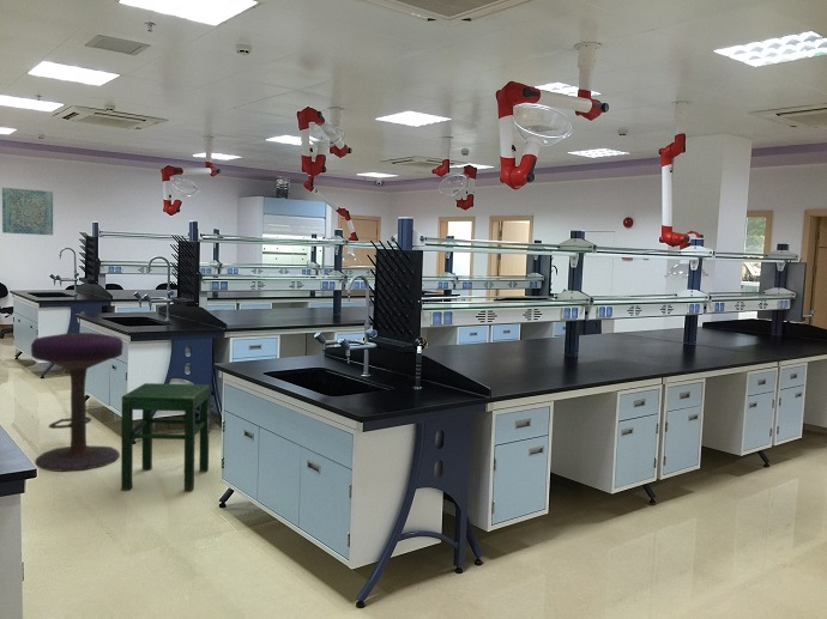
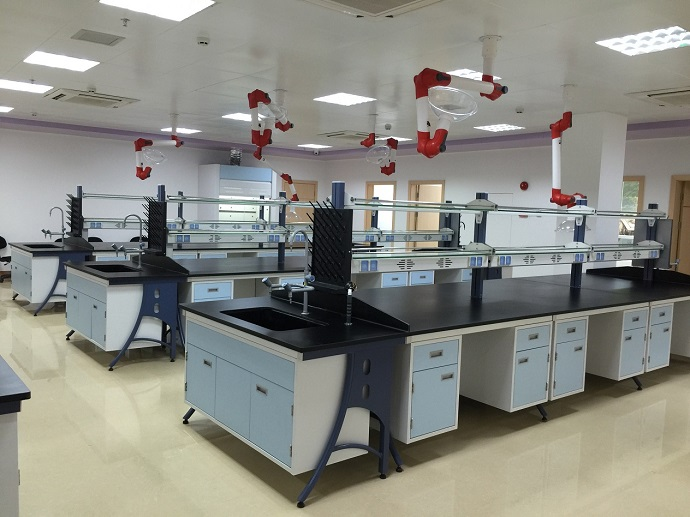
- stool (167, 435)
- wall art (28, 211)
- stool (78, 396)
